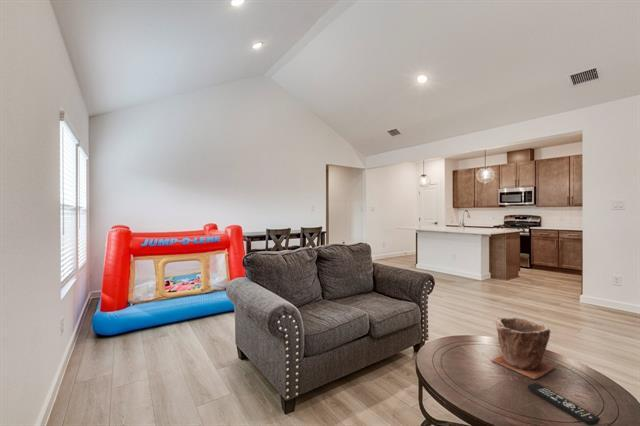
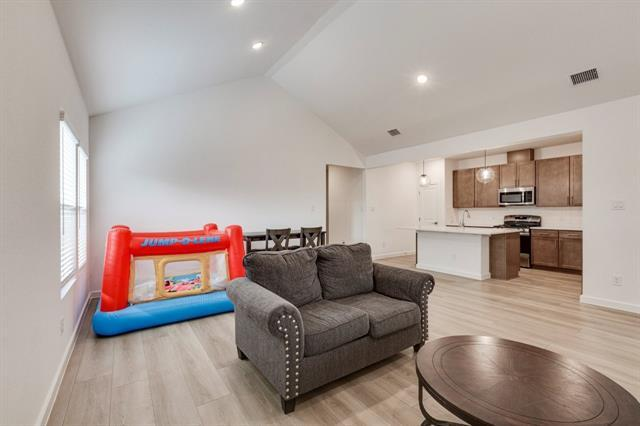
- plant pot (522, 343)
- remote control (560, 402)
